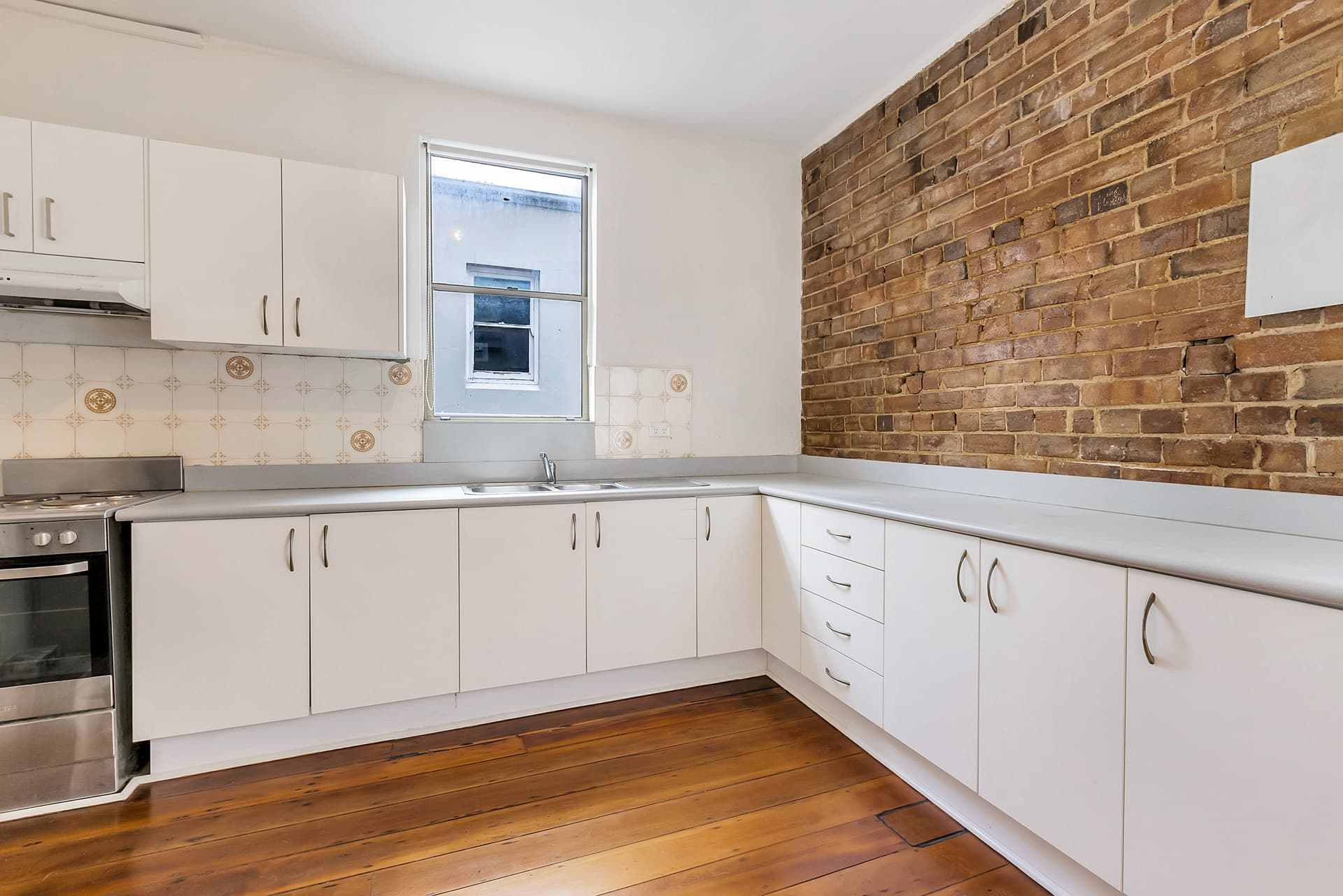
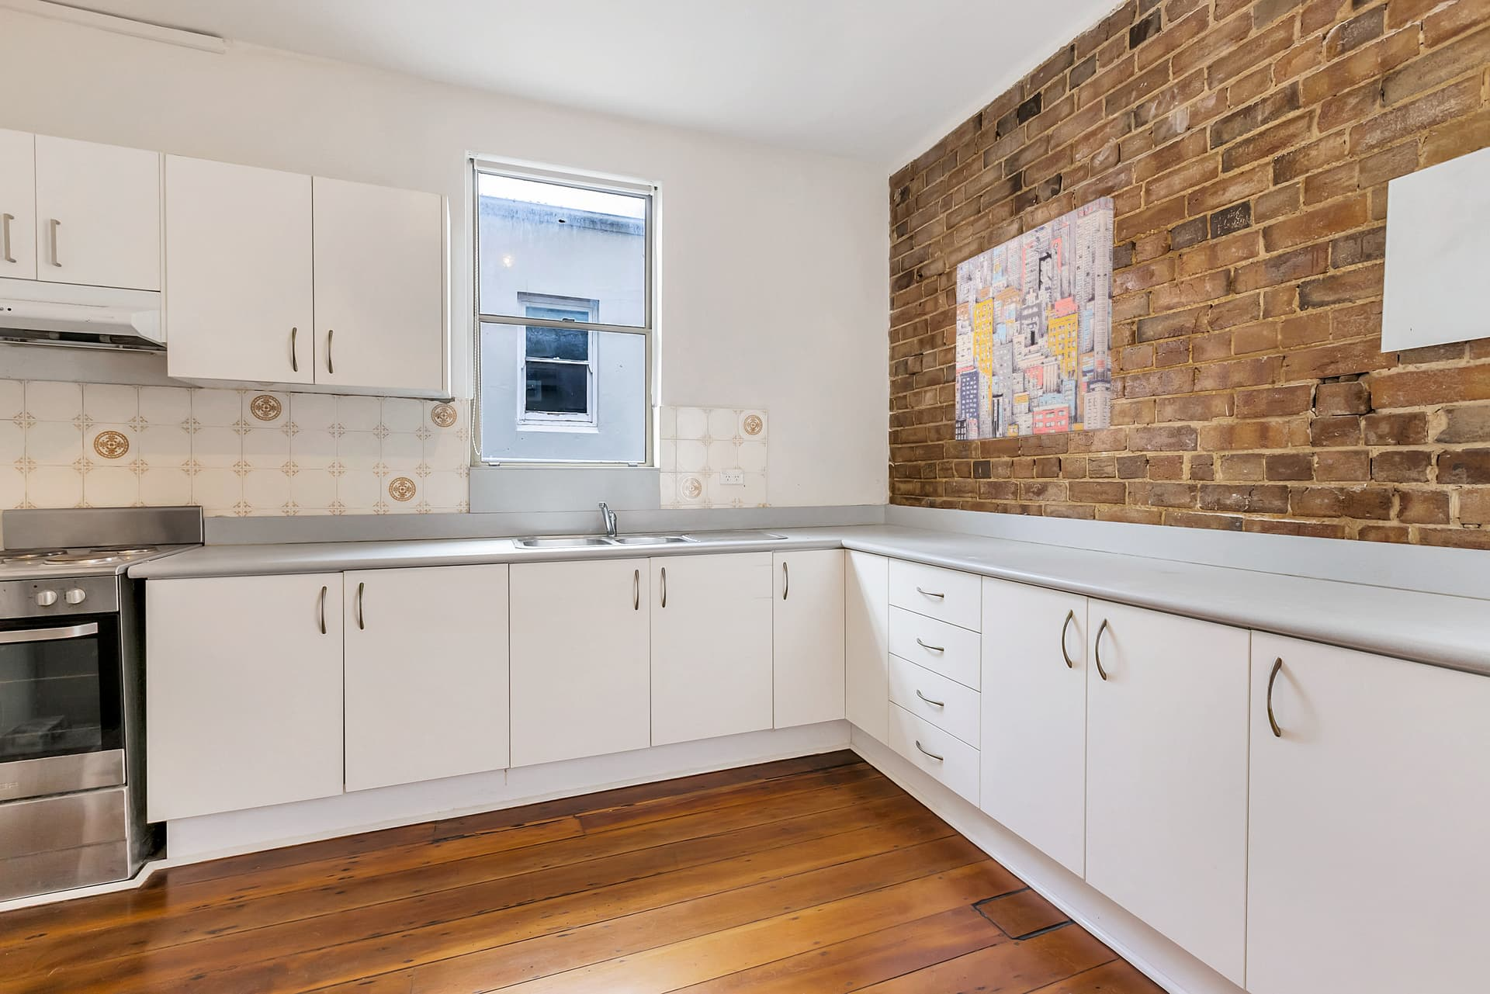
+ wall art (1024, 336)
